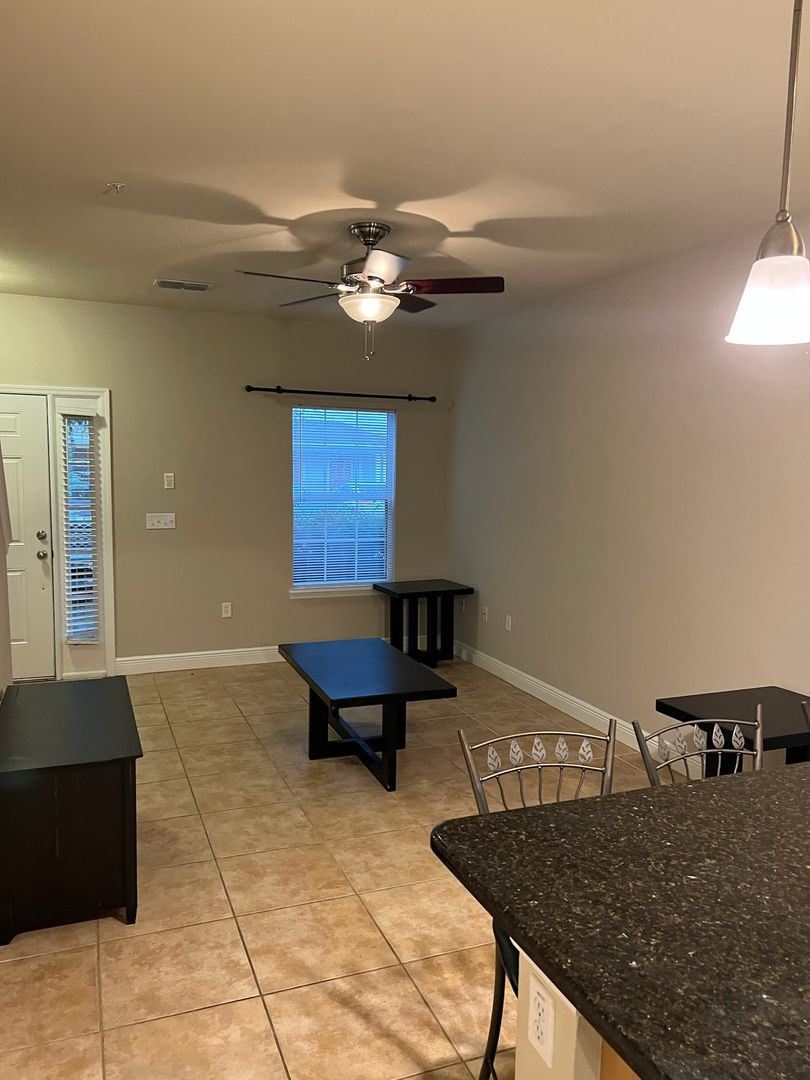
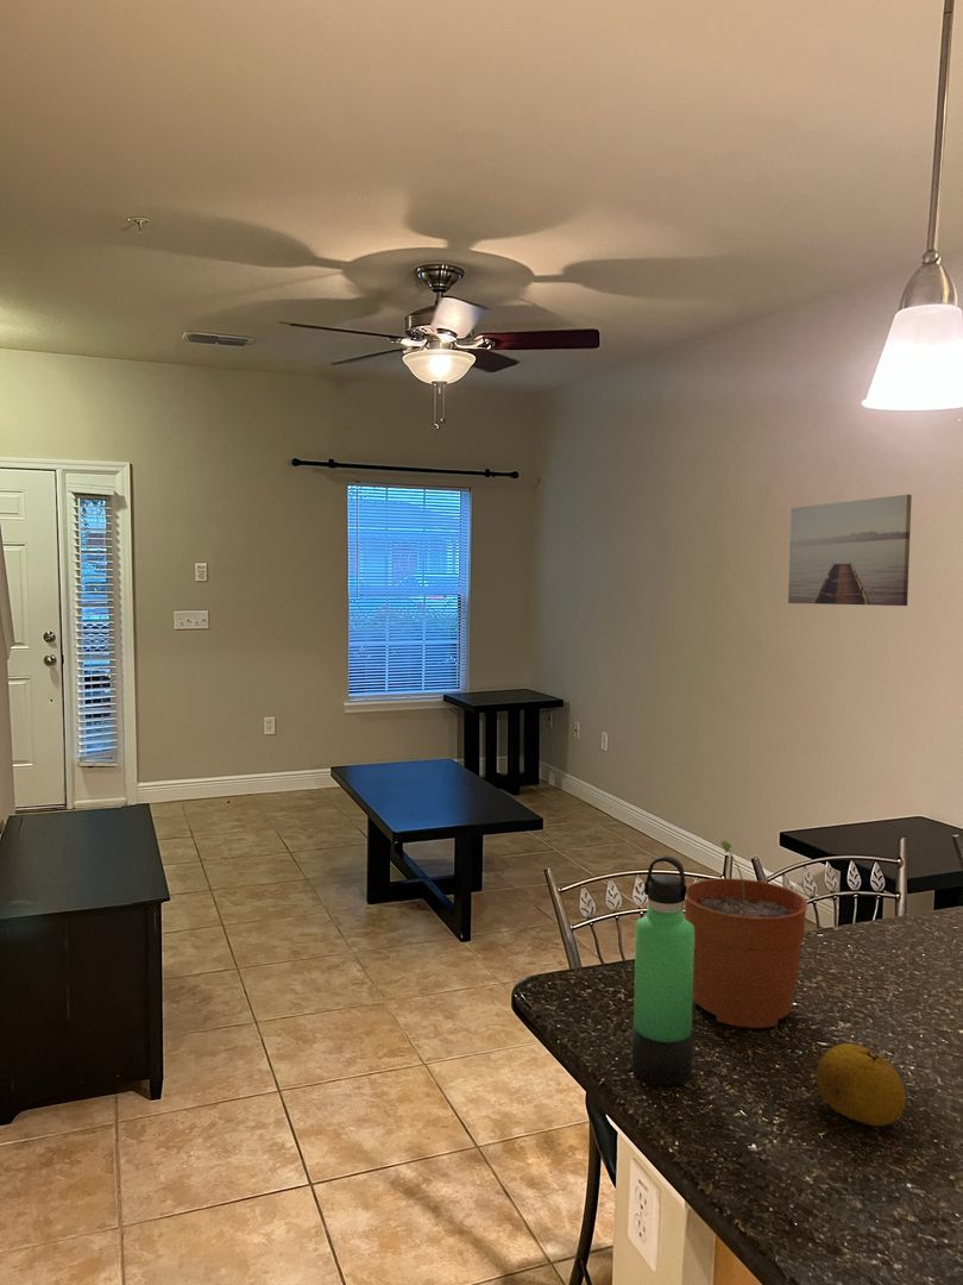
+ thermos bottle (663, 964)
+ wall art (844, 553)
+ plant pot (743, 923)
+ fruit (860, 1082)
